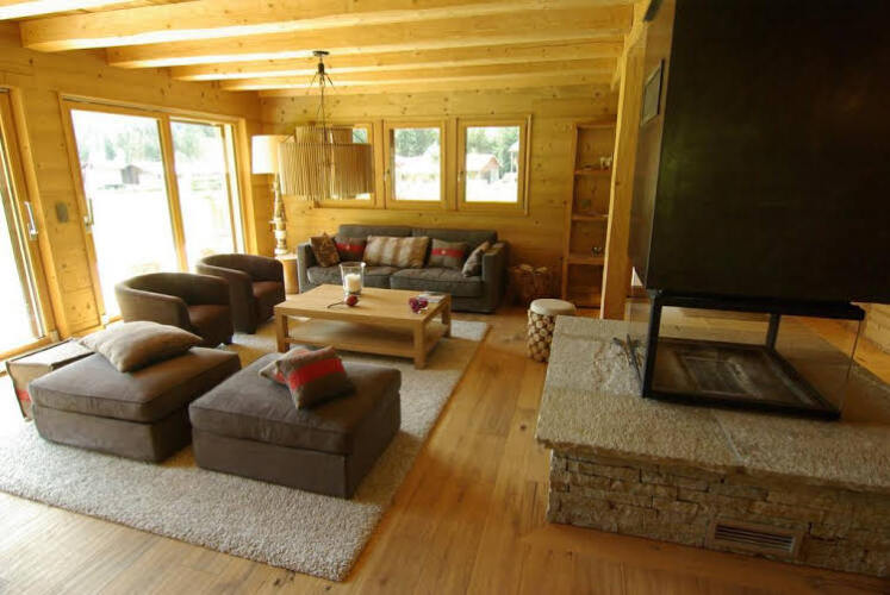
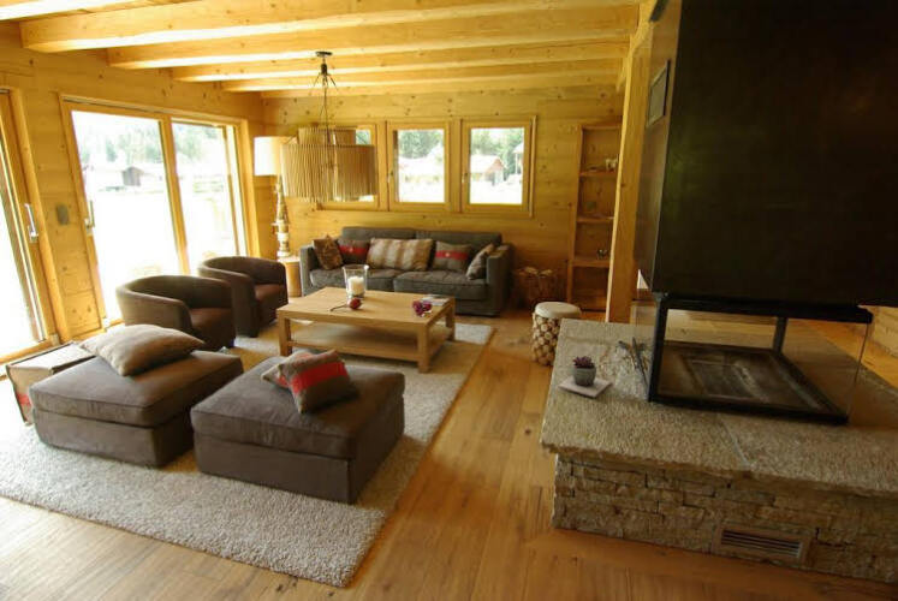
+ succulent plant (585, 370)
